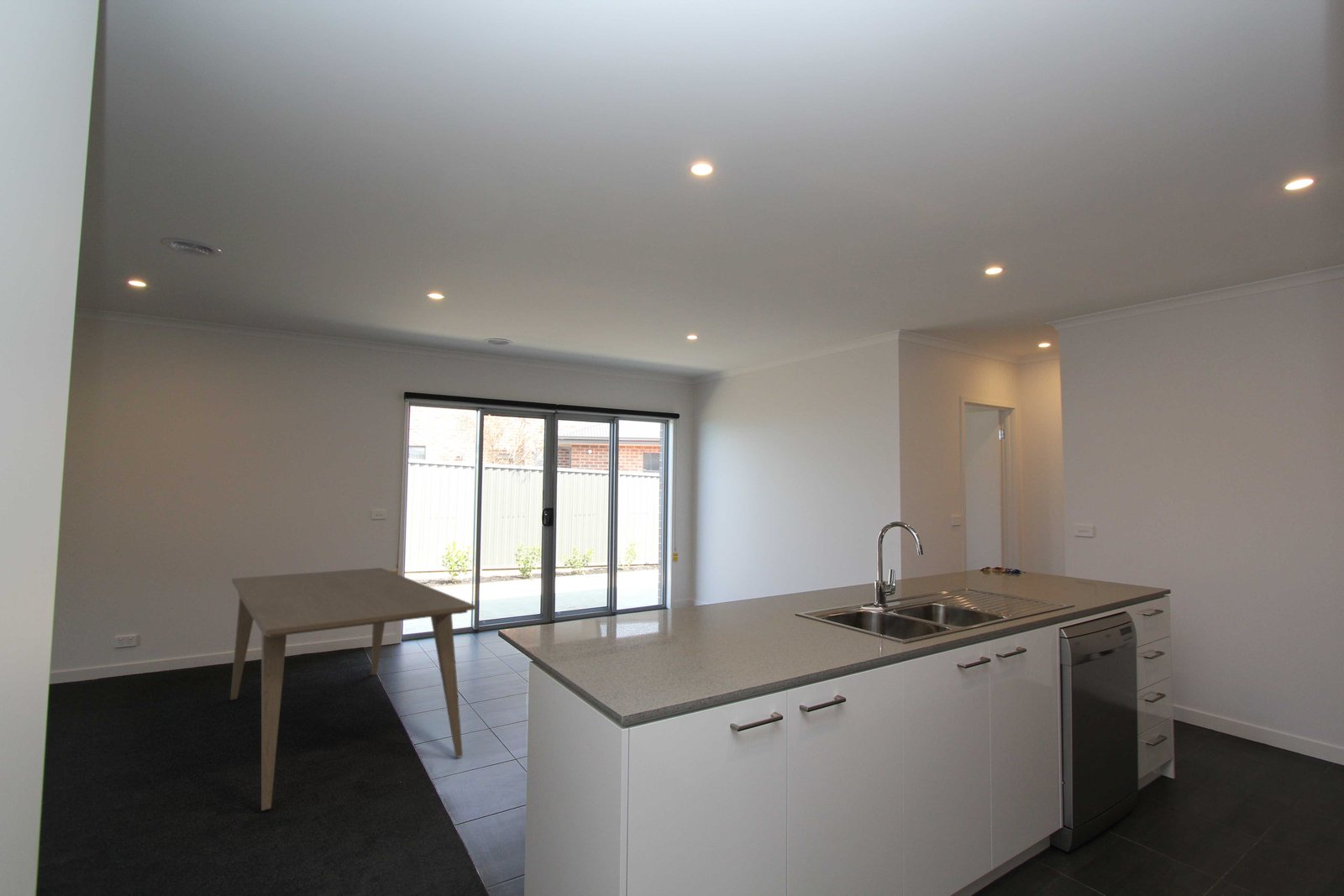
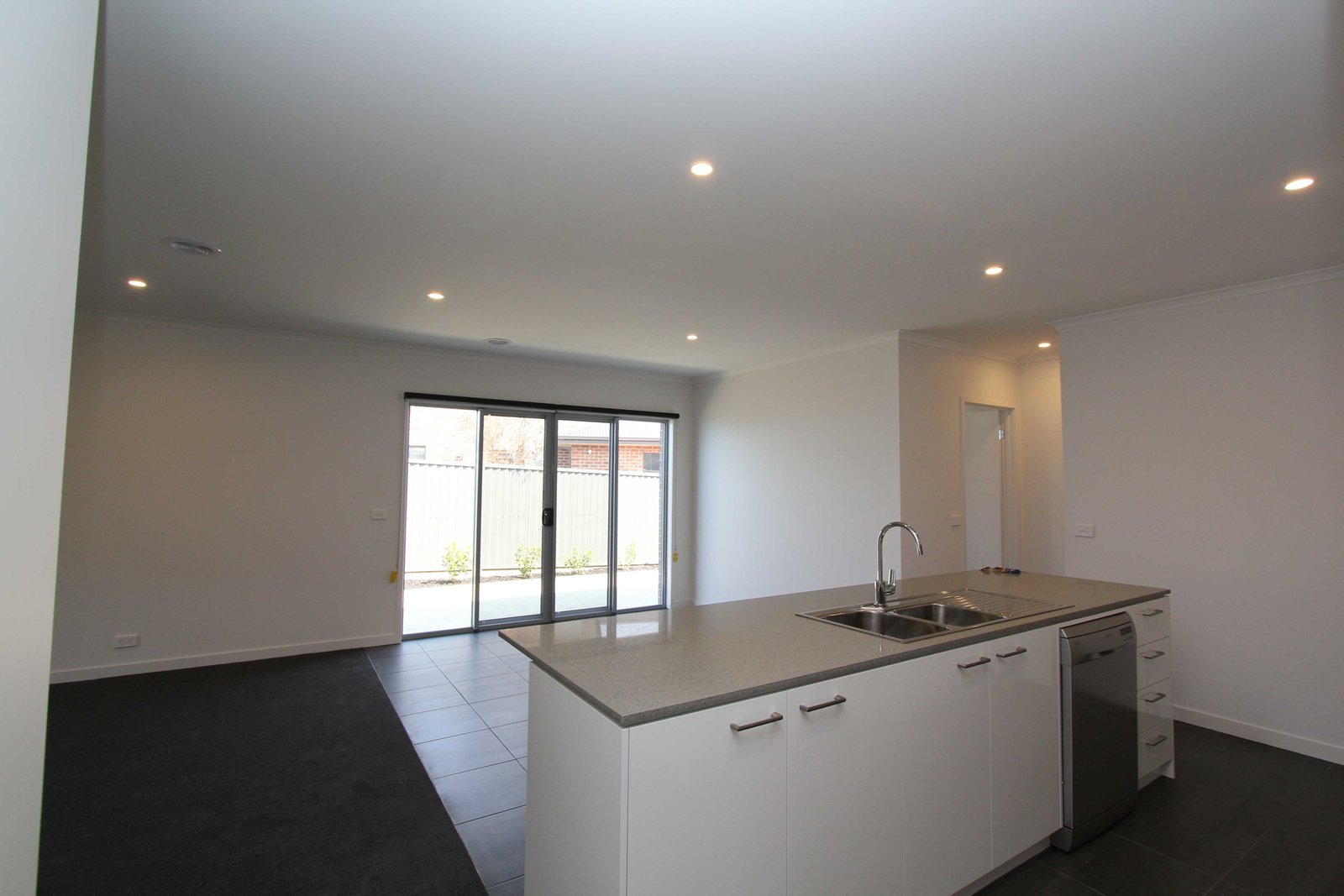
- dining table (331, 629)
